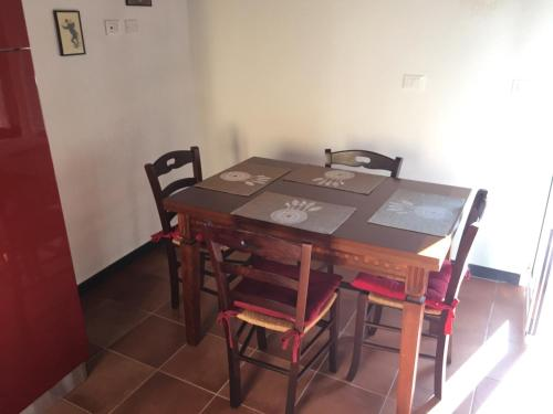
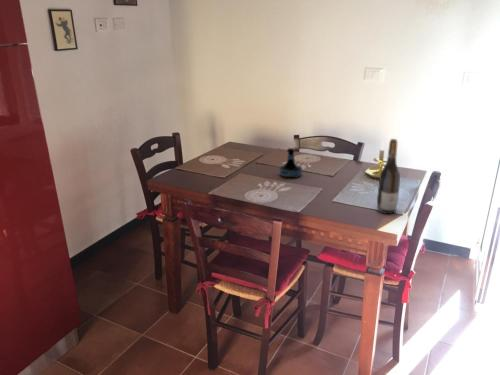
+ tequila bottle (290, 161)
+ wine bottle (390, 175)
+ candle holder (381, 158)
